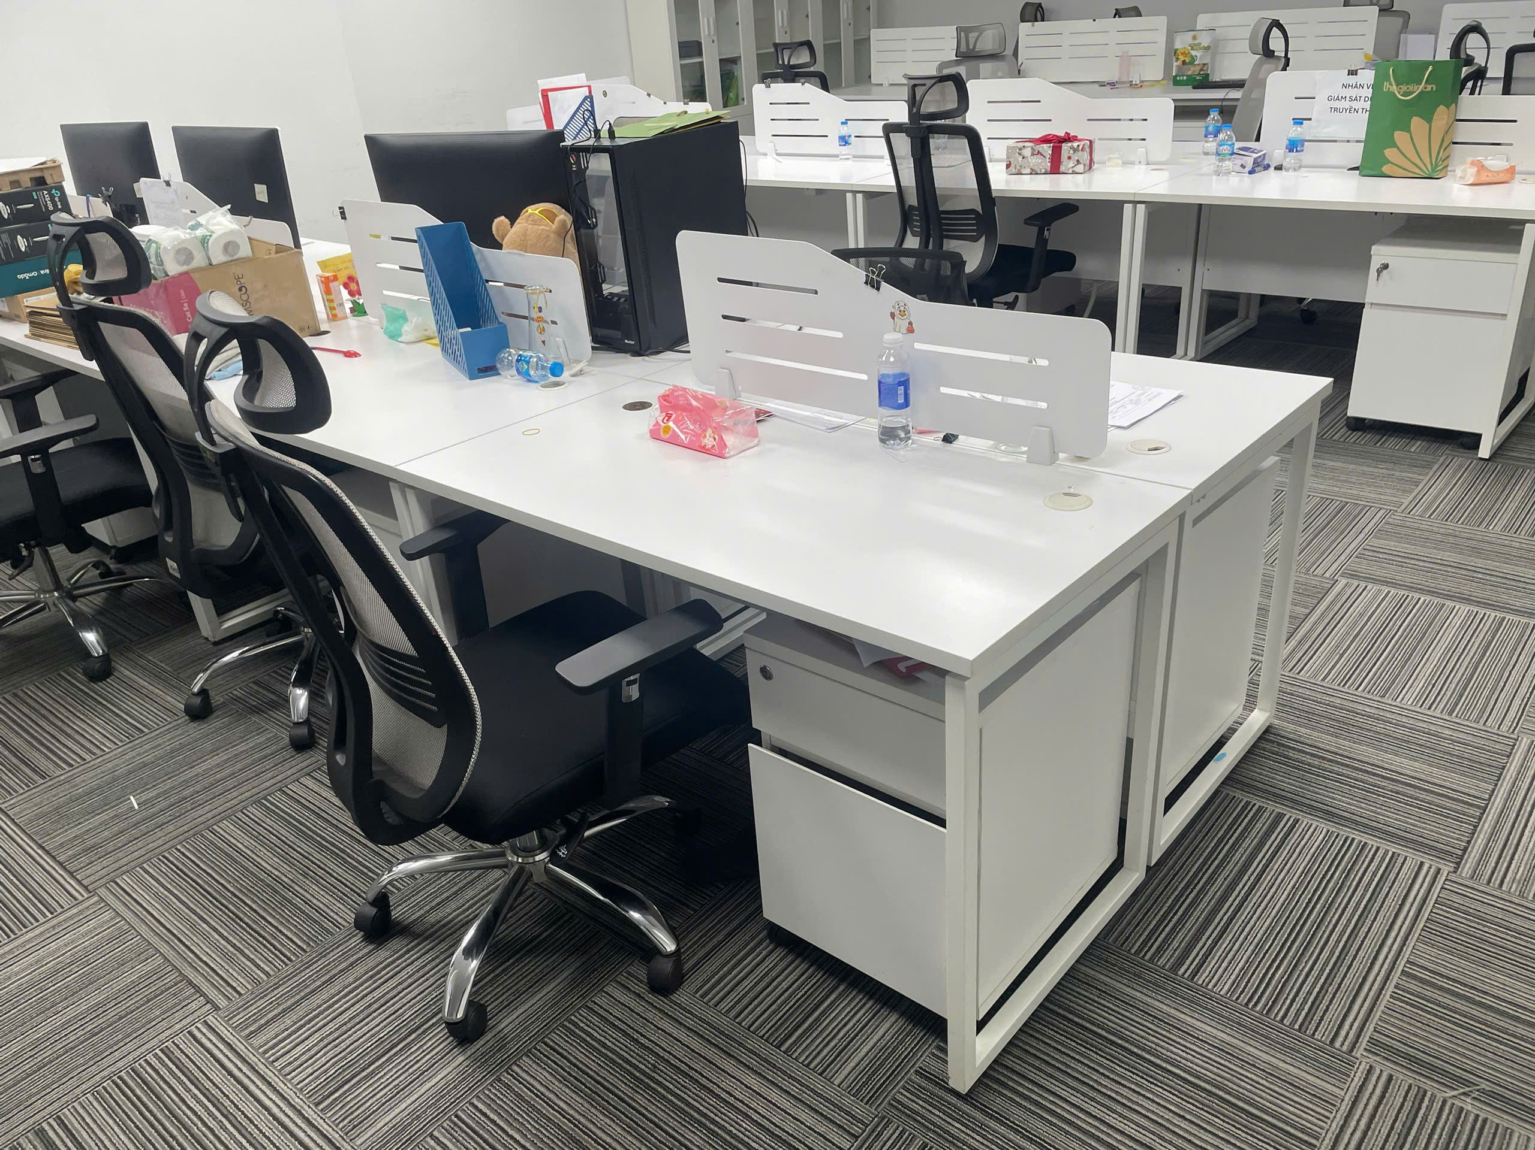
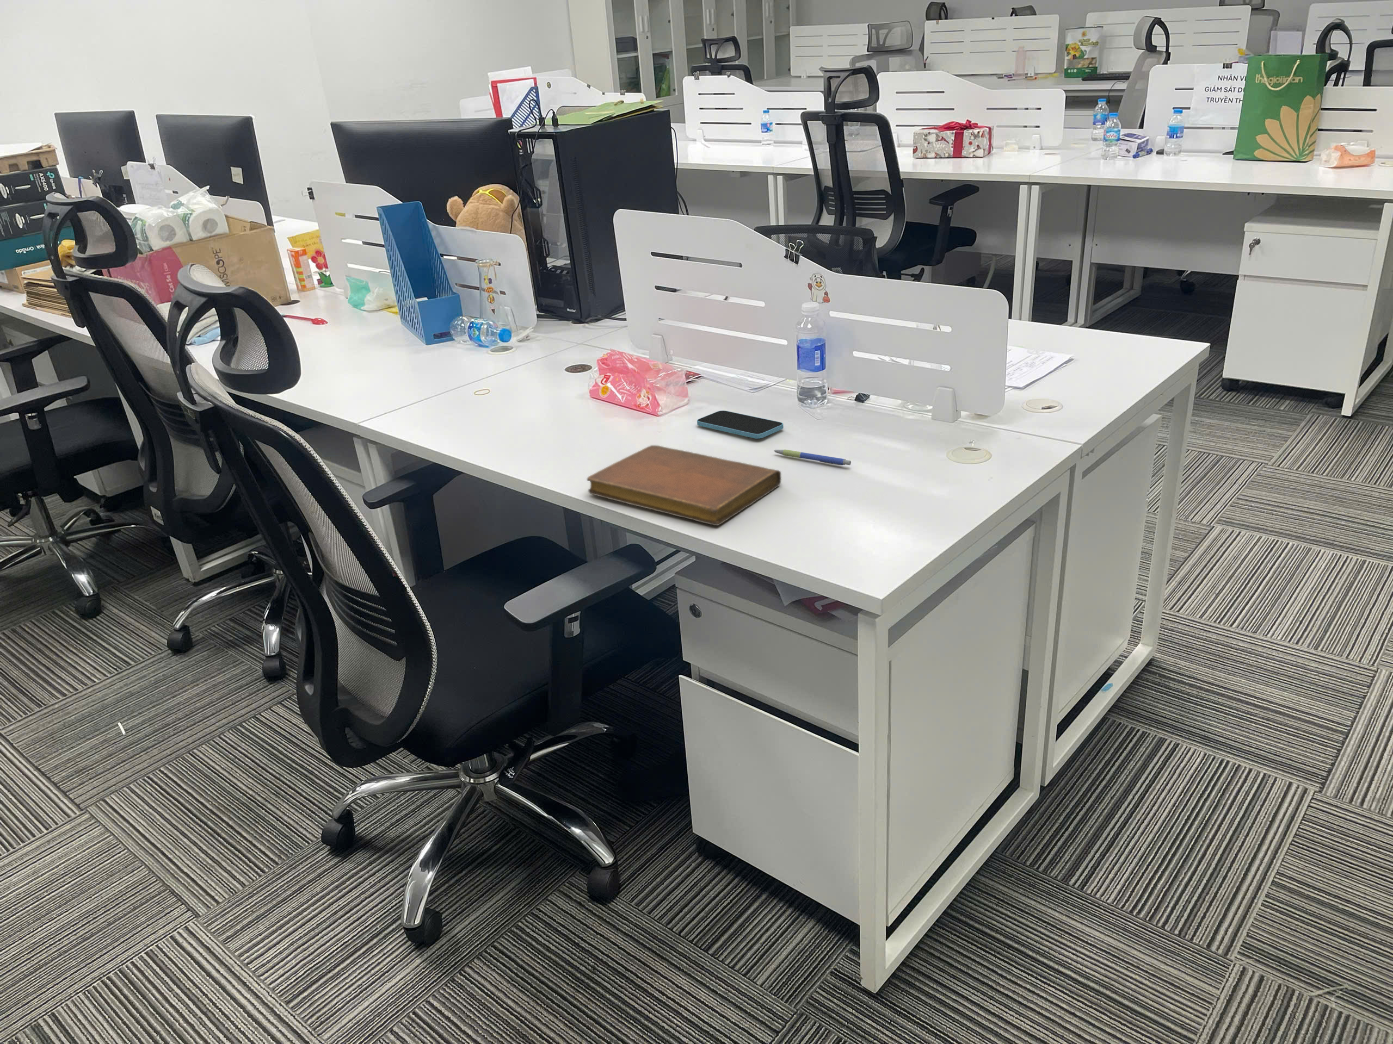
+ smartphone (739, 423)
+ pen (811, 456)
+ notebook (683, 481)
